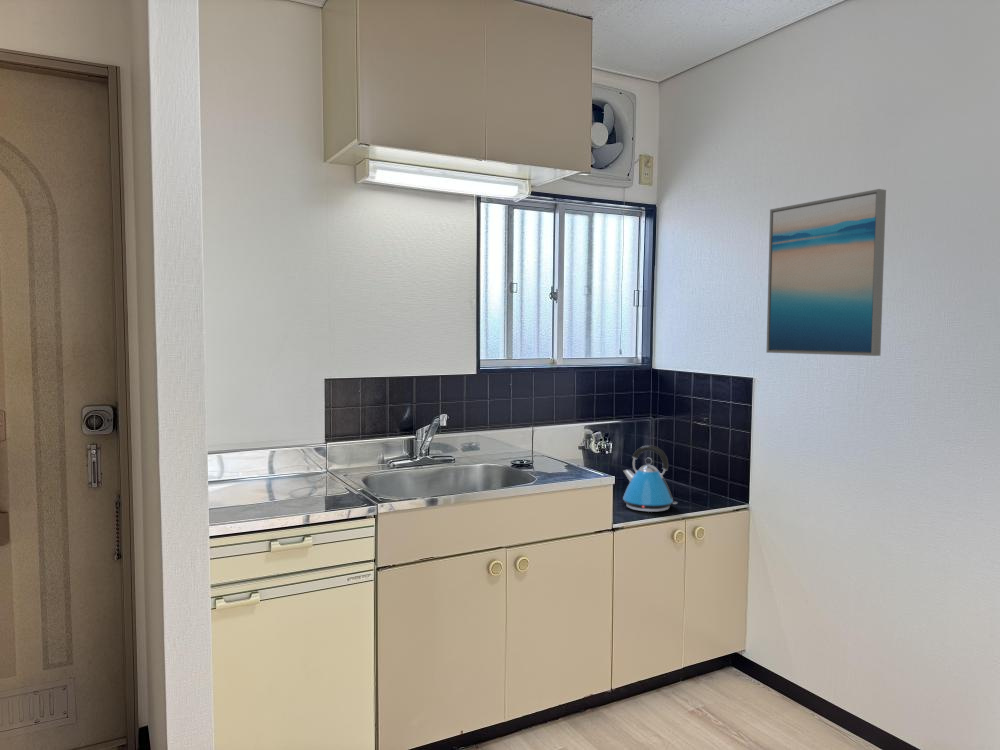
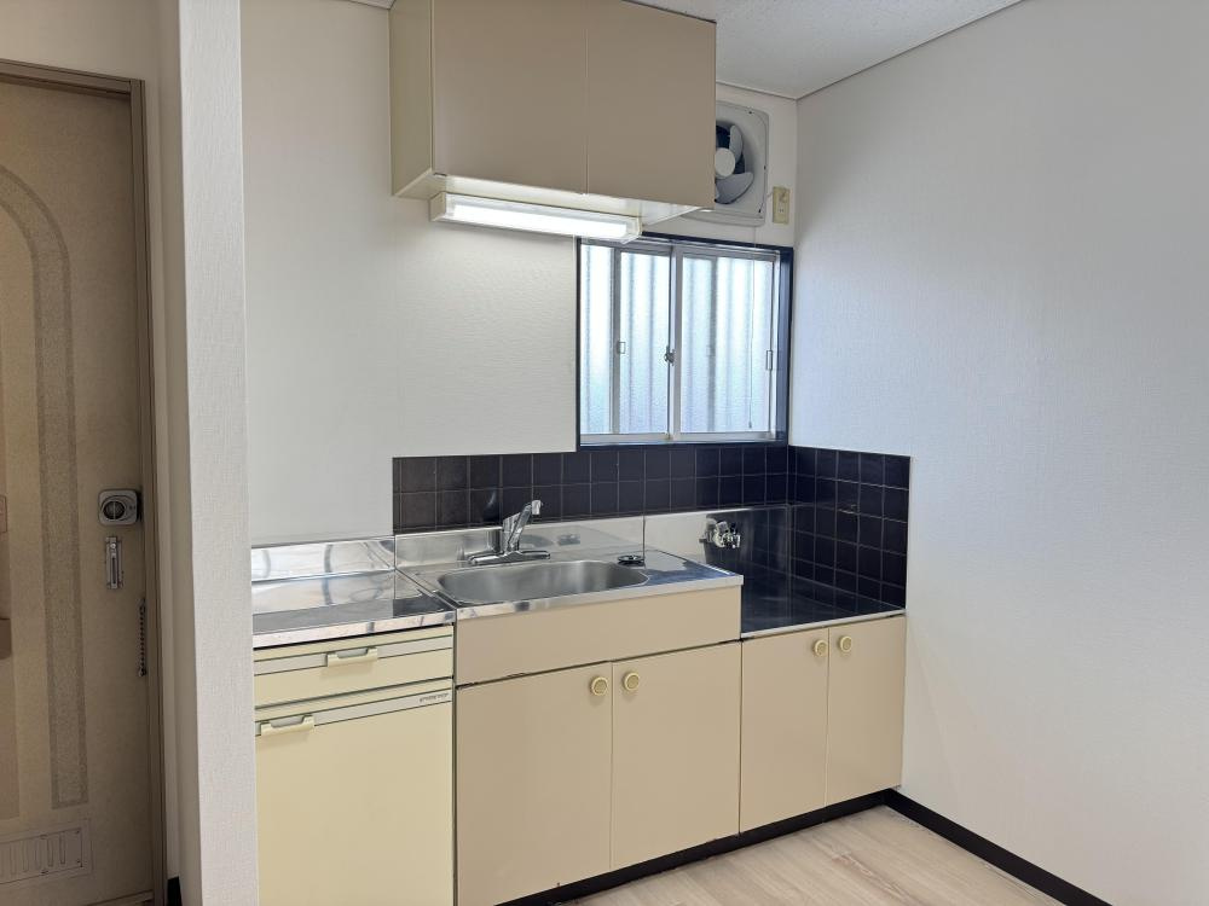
- wall art (821, 277)
- kettle (650, 476)
